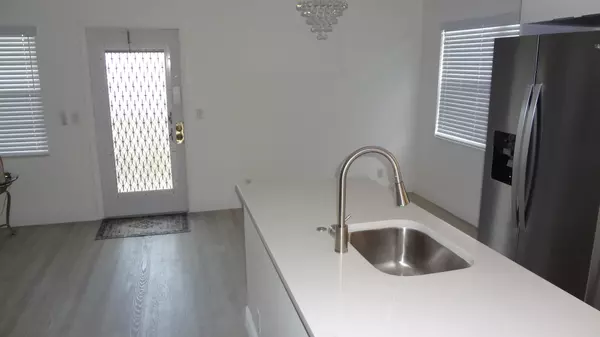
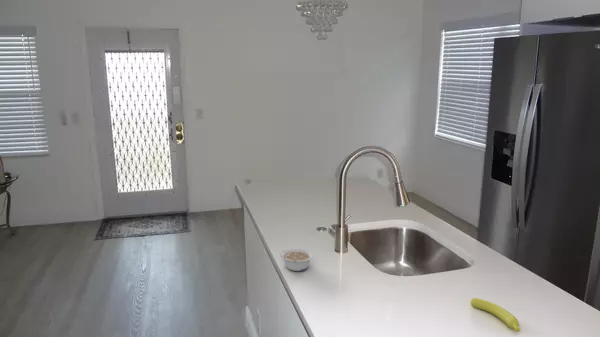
+ legume (297, 259)
+ banana (496, 313)
